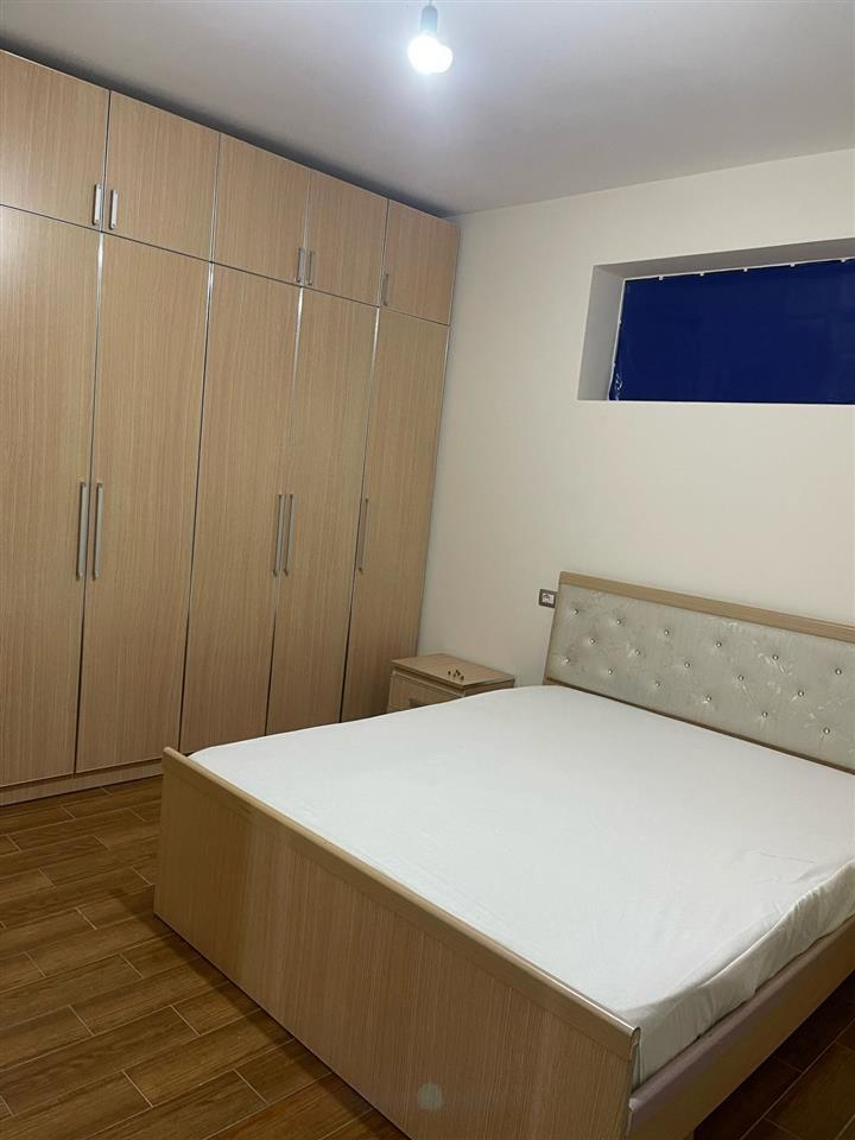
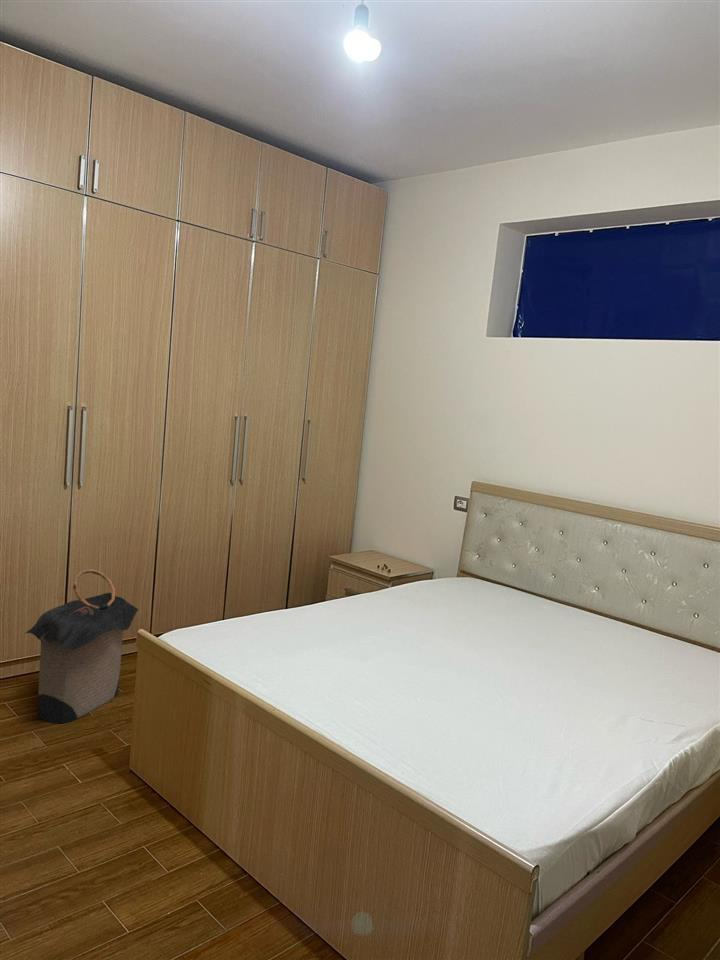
+ laundry hamper (84, 641)
